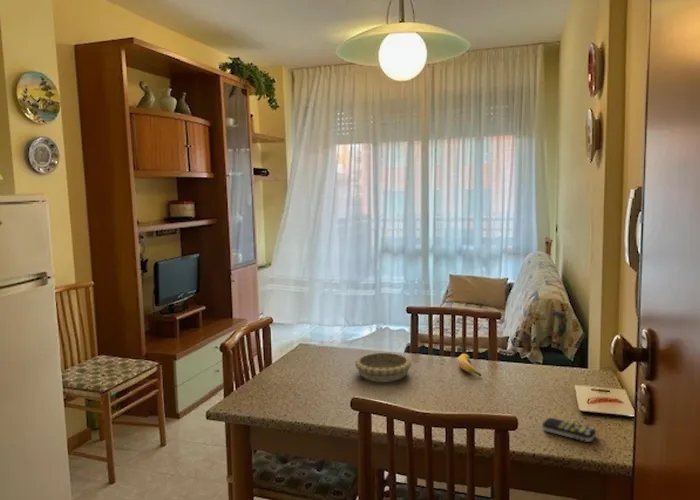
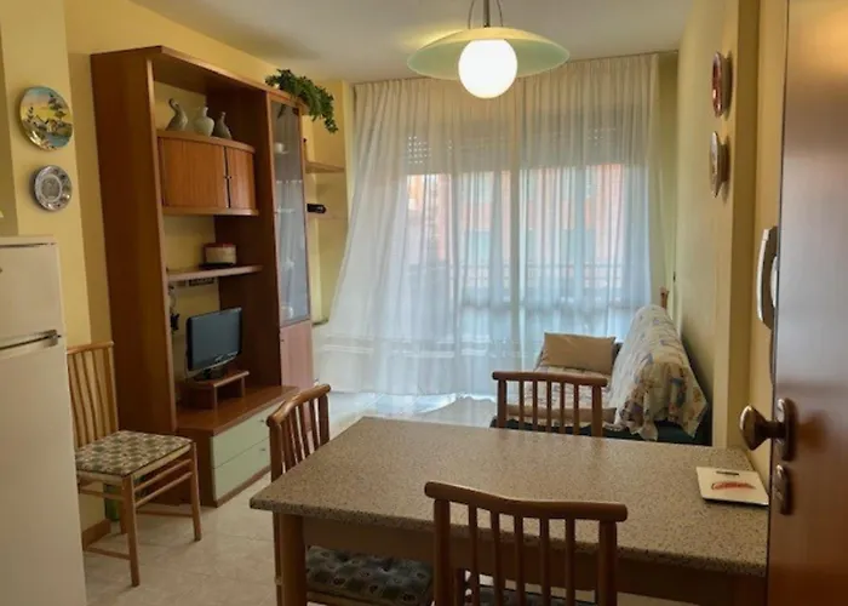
- banana (468, 362)
- decorative bowl (383, 366)
- remote control (568, 429)
